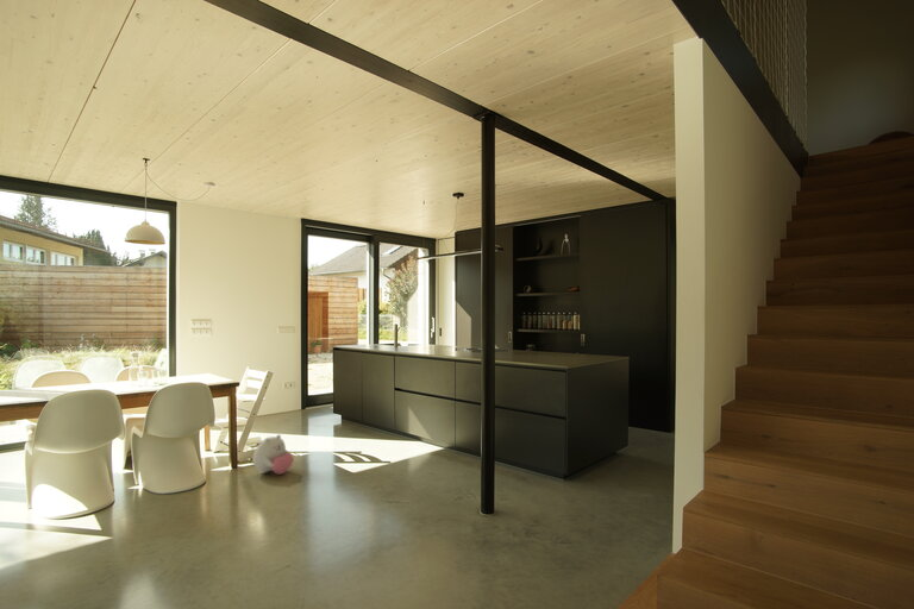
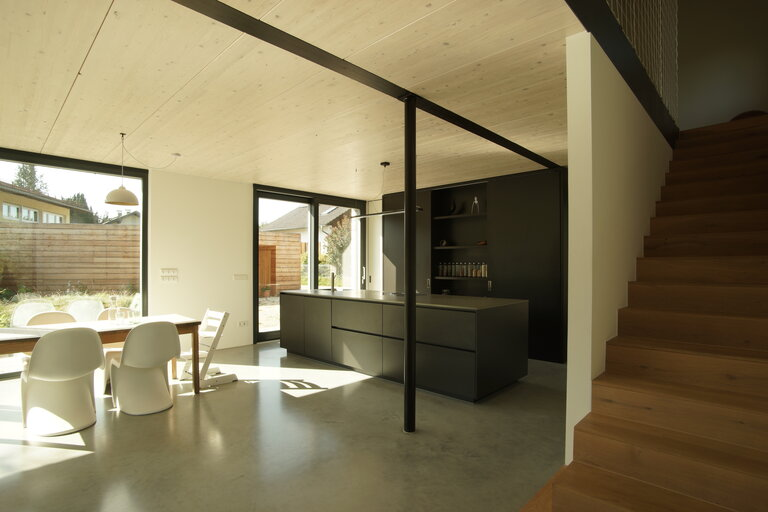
- plush toy (273, 454)
